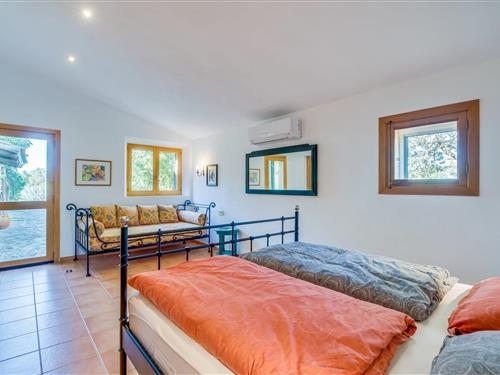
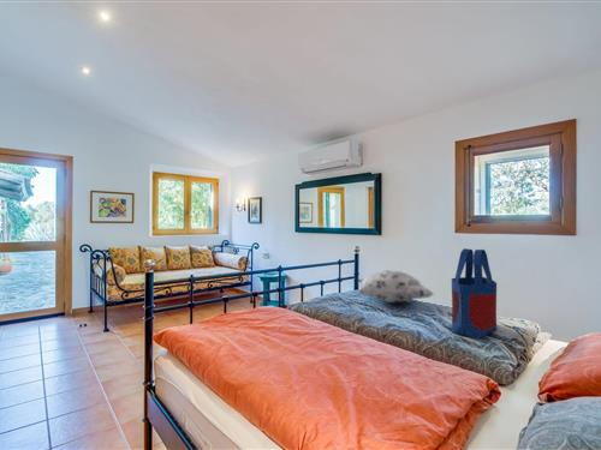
+ tote bag (474, 289)
+ decorative pillow (391, 286)
